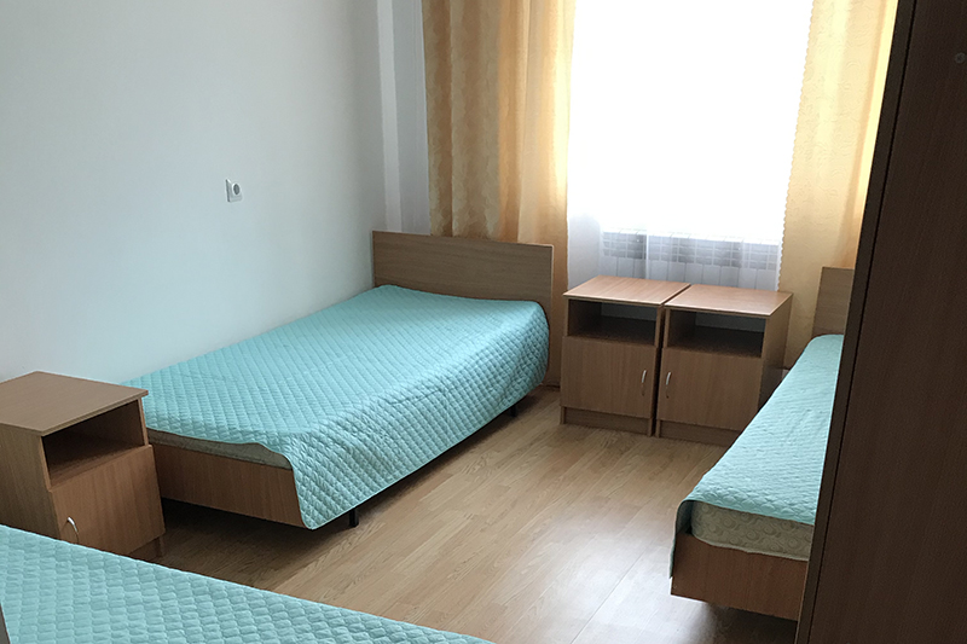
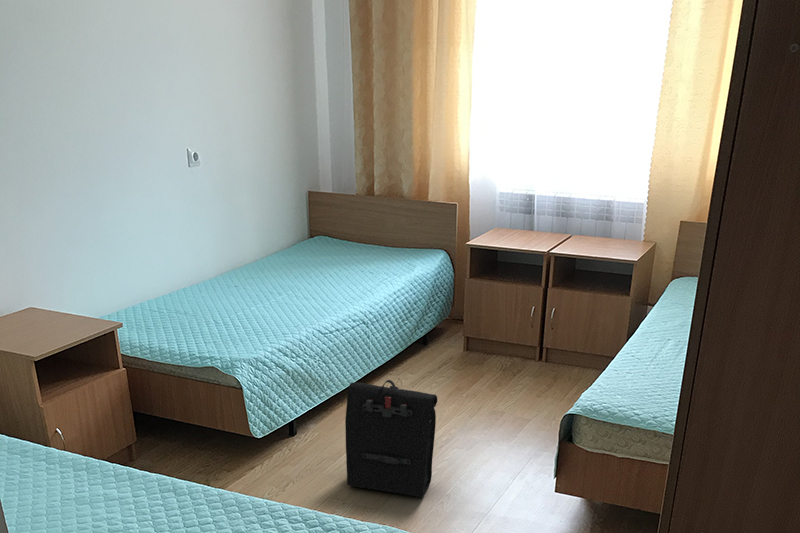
+ backpack (390, 432)
